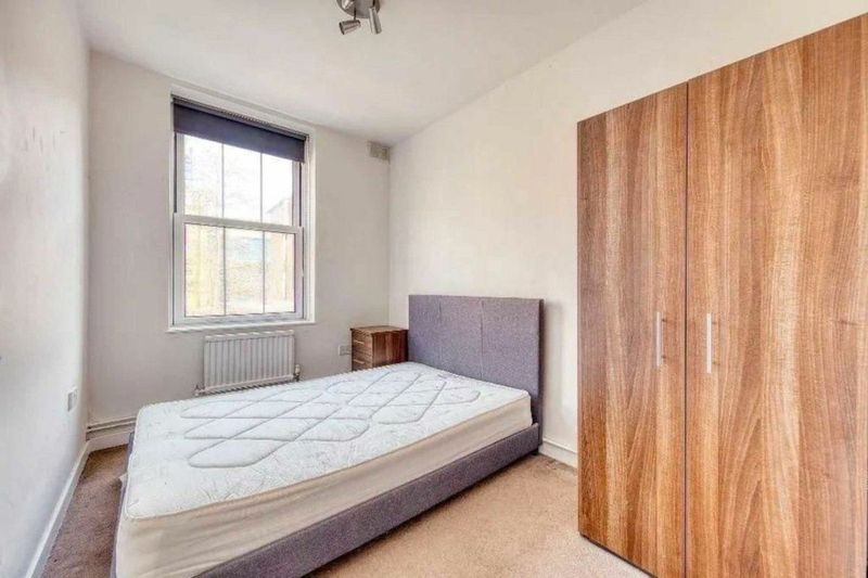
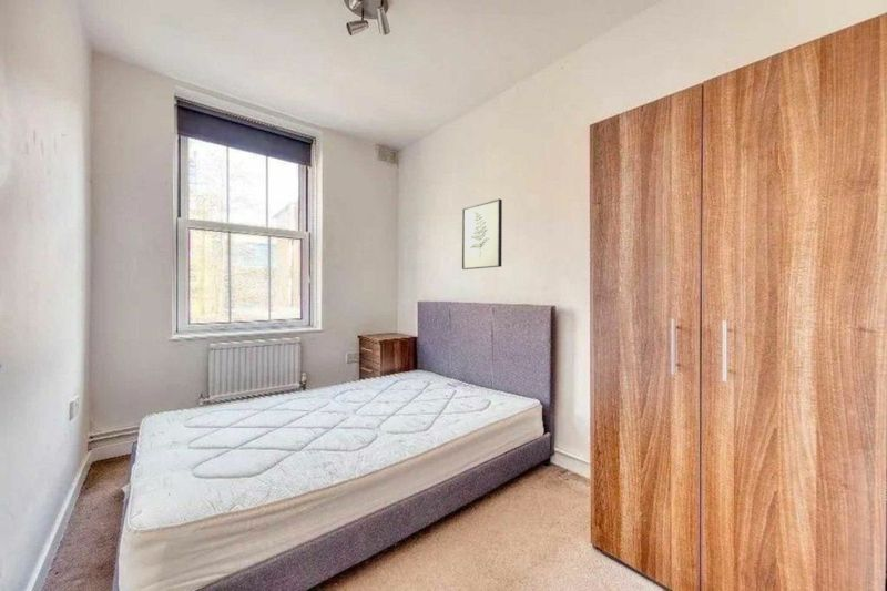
+ wall art (480, 236)
